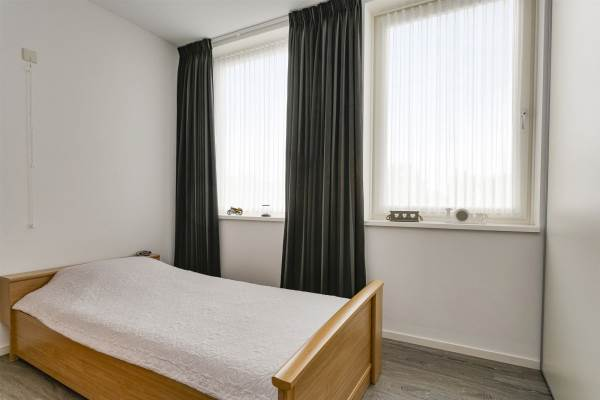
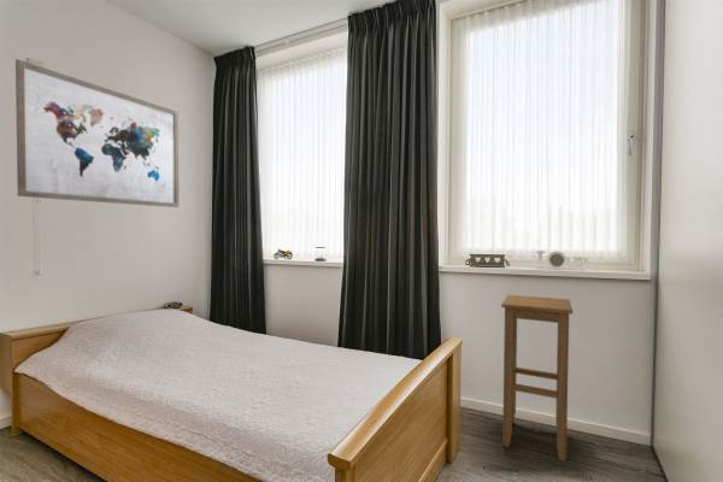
+ stool (535, 370)
+ wall art (111, 146)
